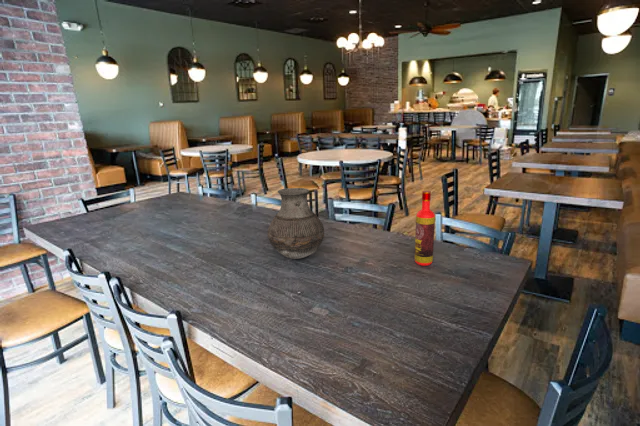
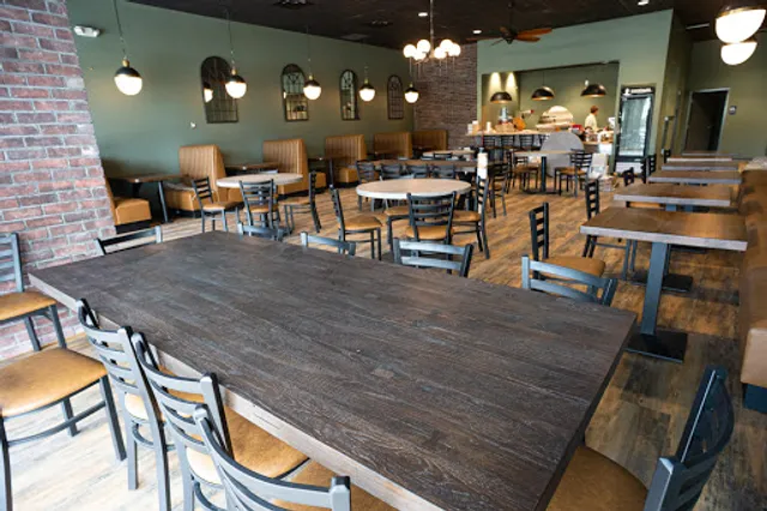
- bottle (425, 228)
- vase (295, 224)
